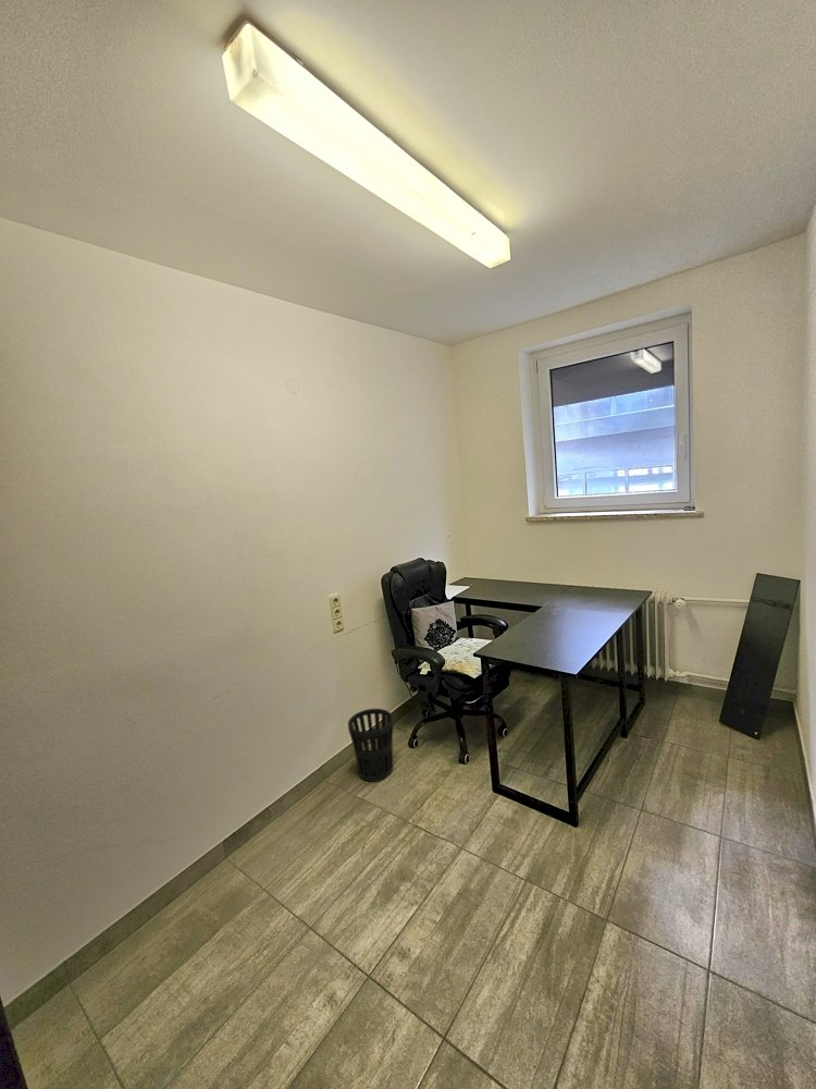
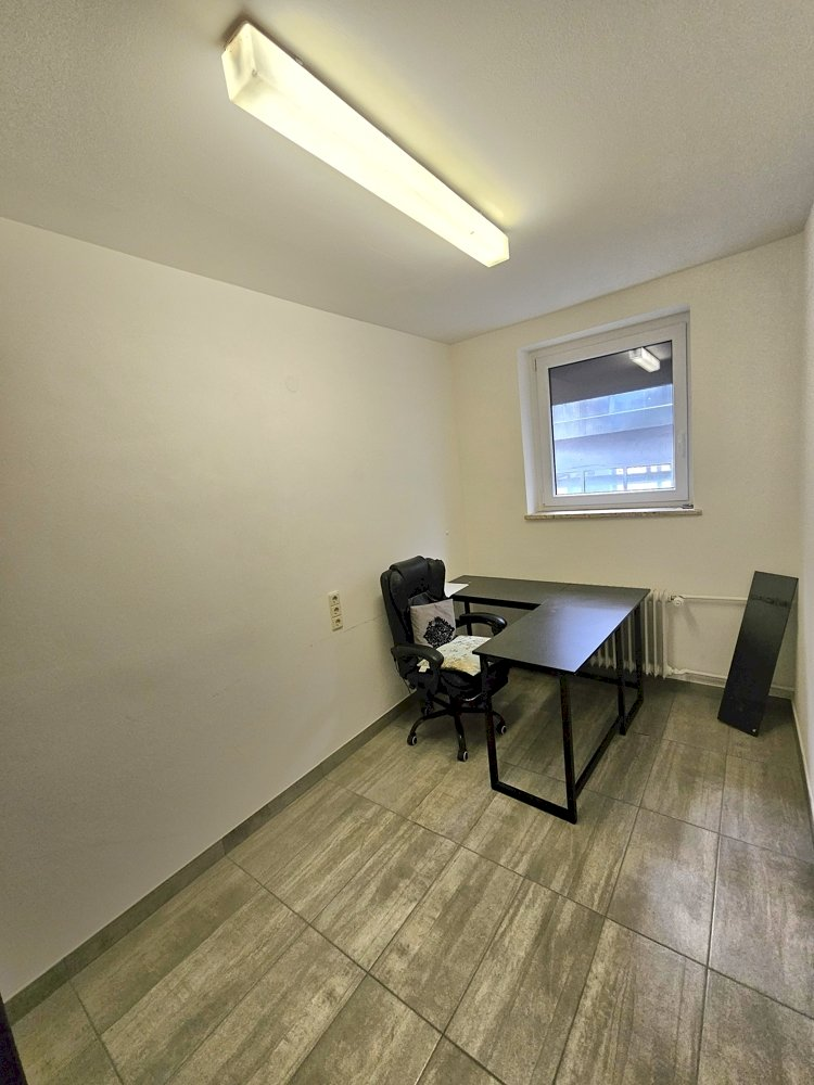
- wastebasket (373, 745)
